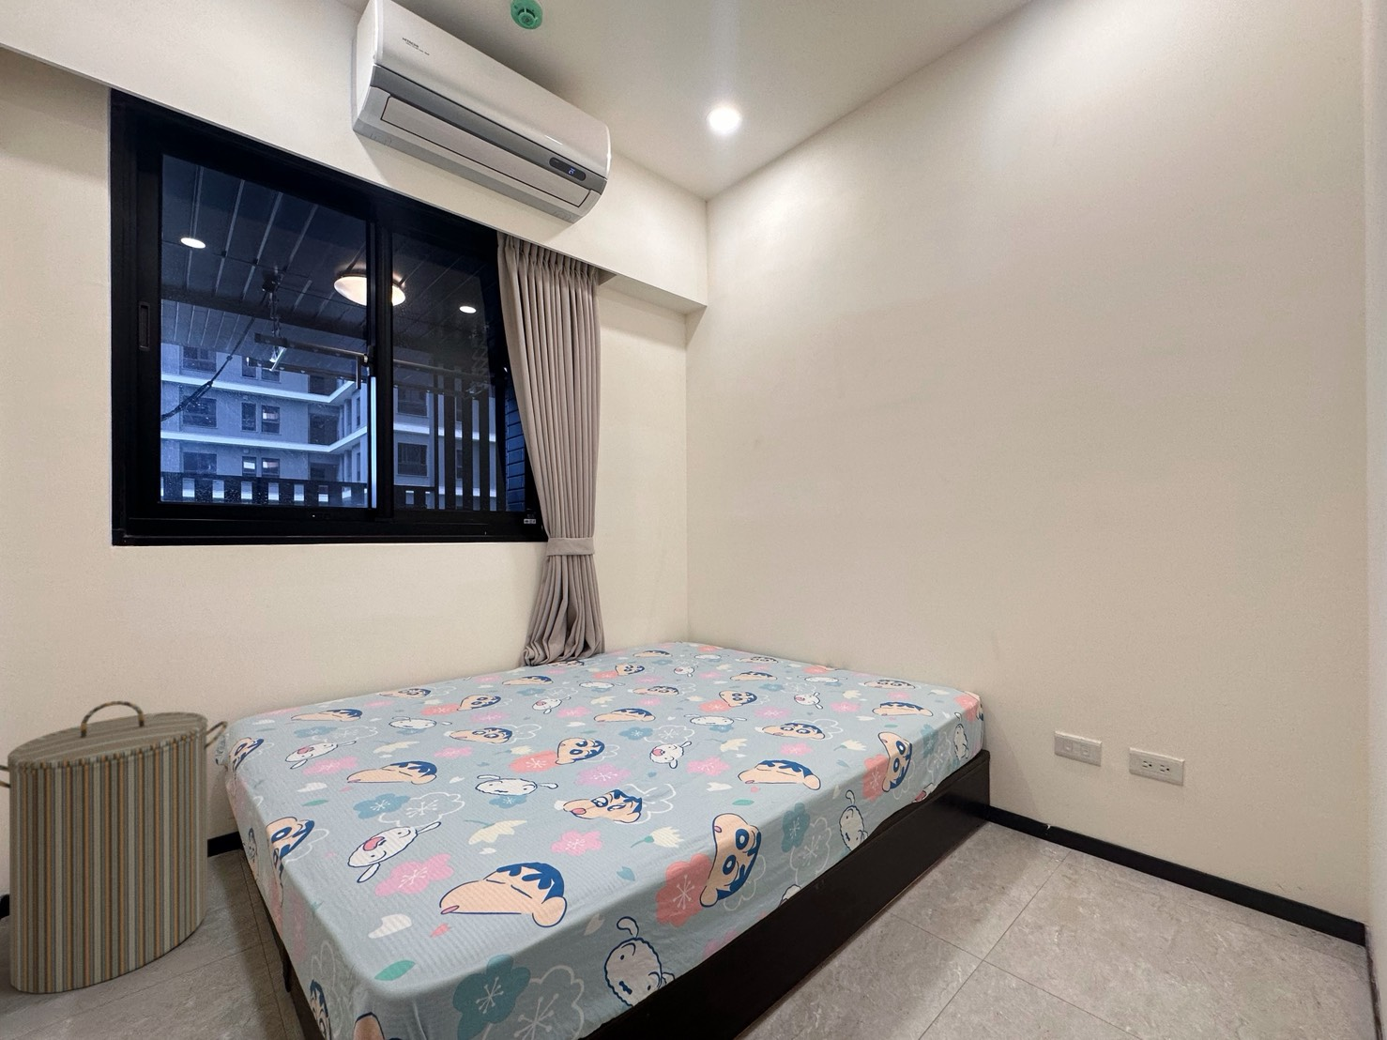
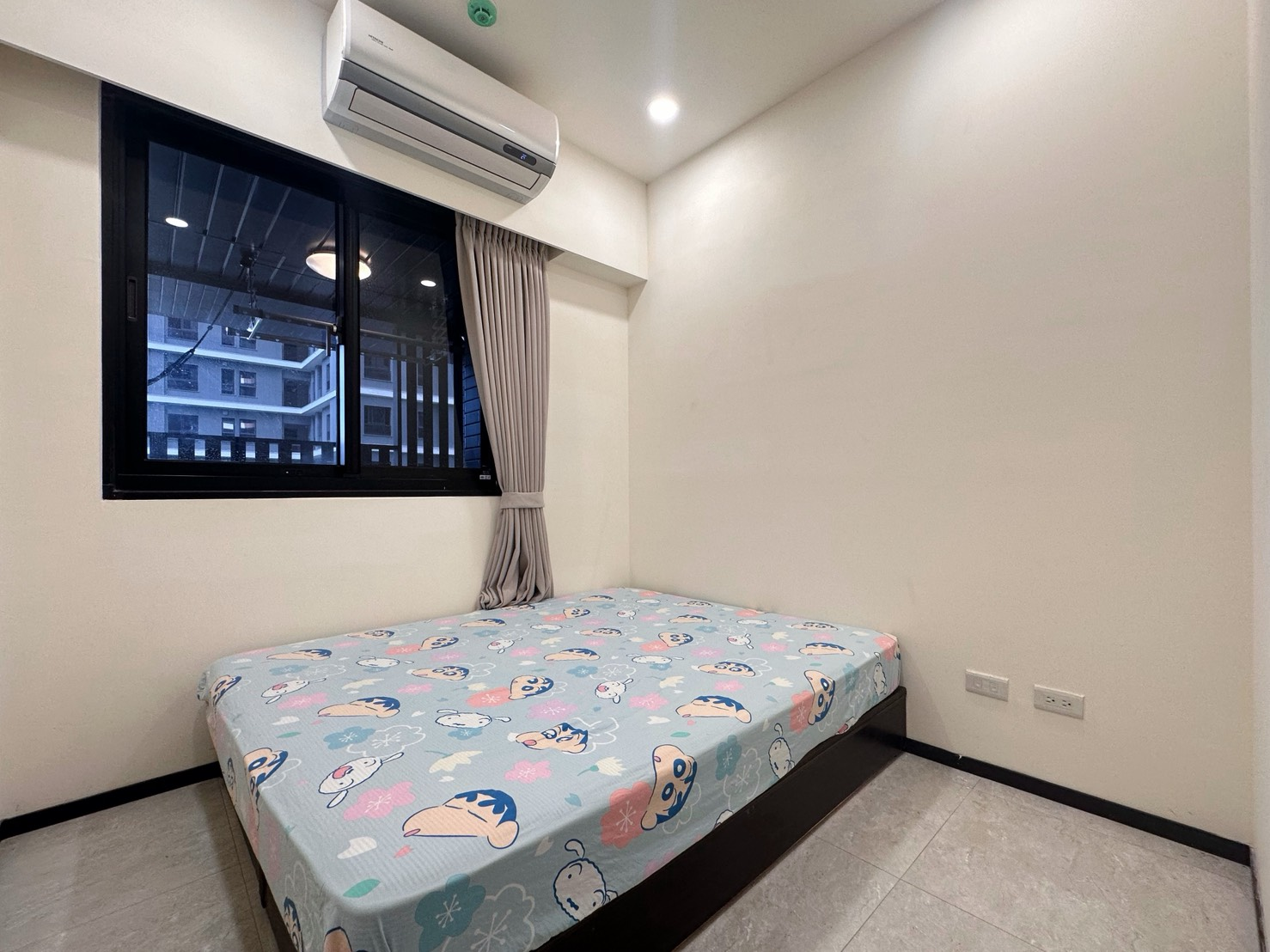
- laundry hamper (117, 820)
